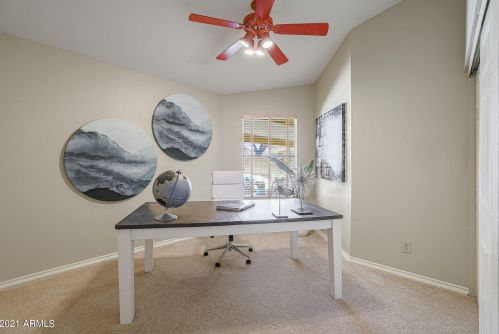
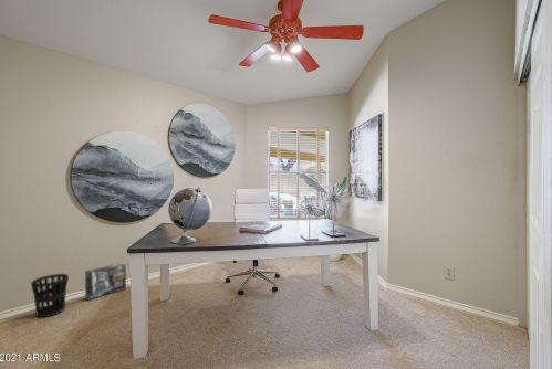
+ wastebasket (50, 295)
+ box (106, 280)
